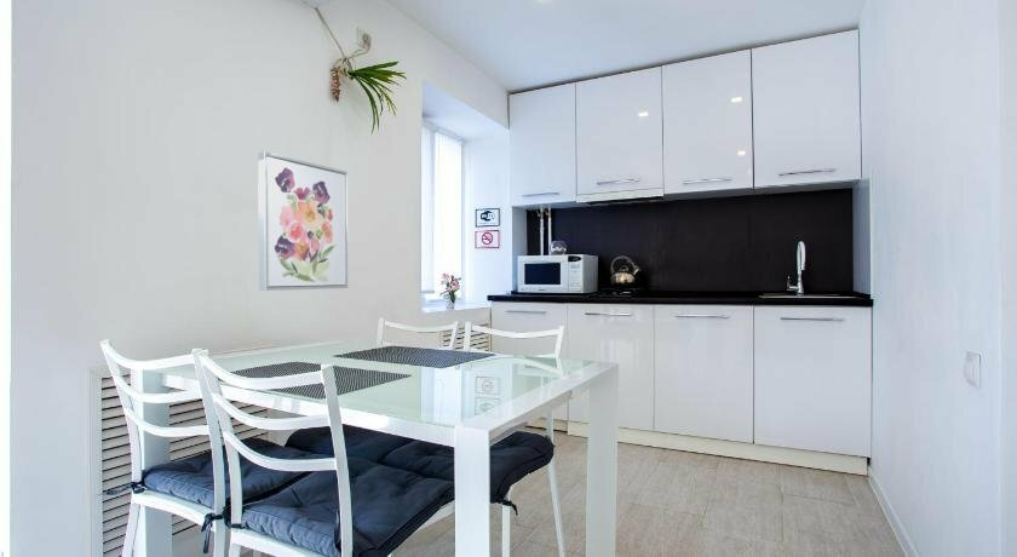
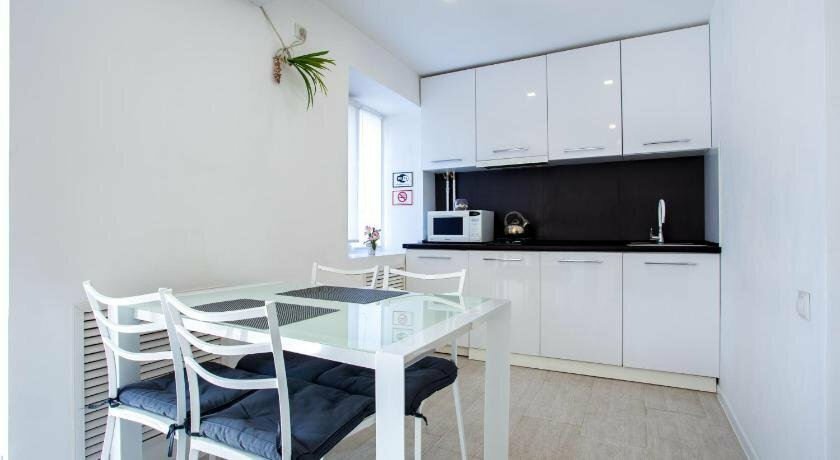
- wall art (306, 225)
